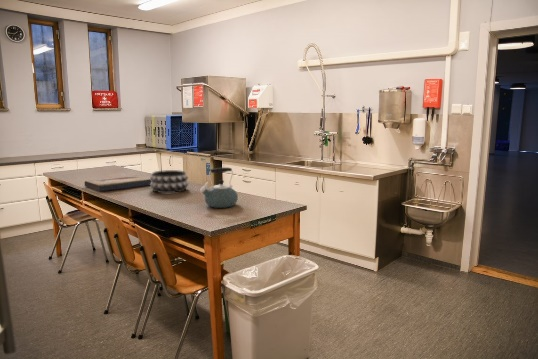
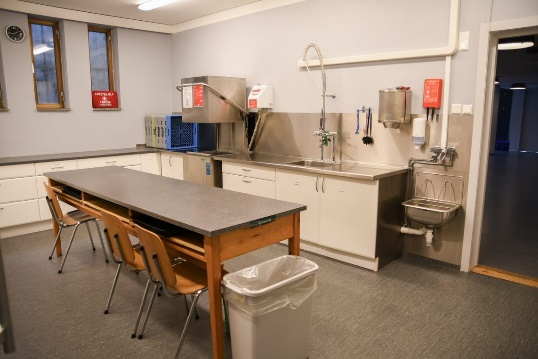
- kettle (218, 187)
- decorative bowl (169, 181)
- fish fossil (122, 182)
